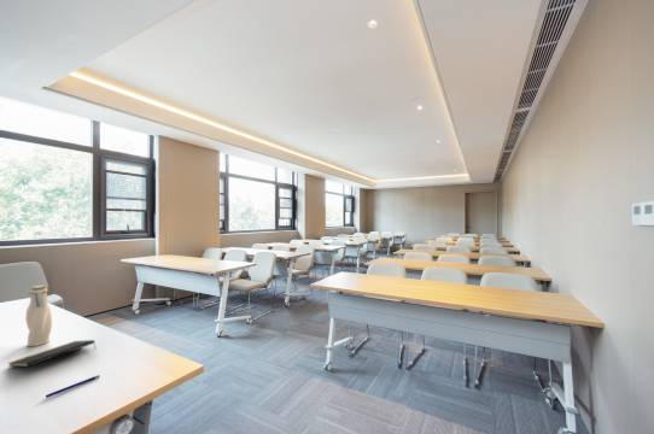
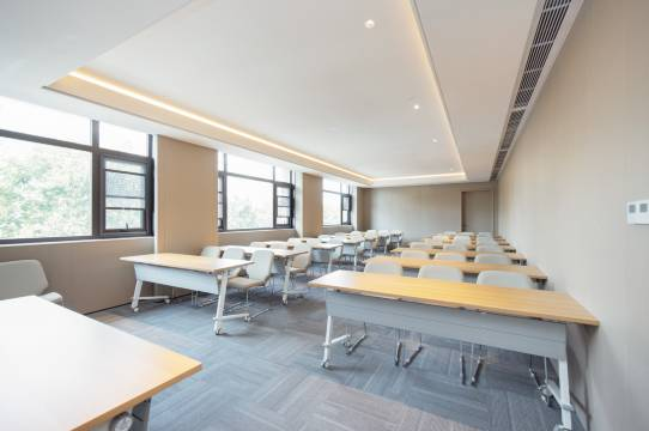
- pen (74, 385)
- notepad (53, 352)
- water bottle (39, 315)
